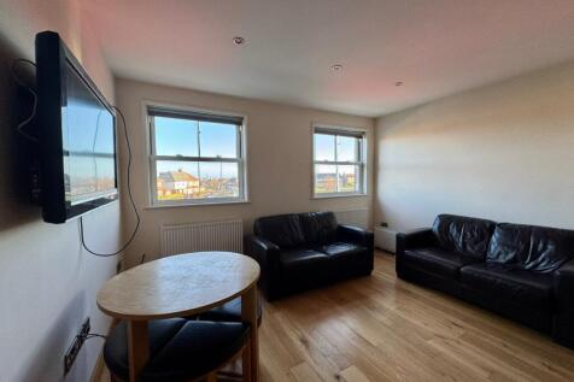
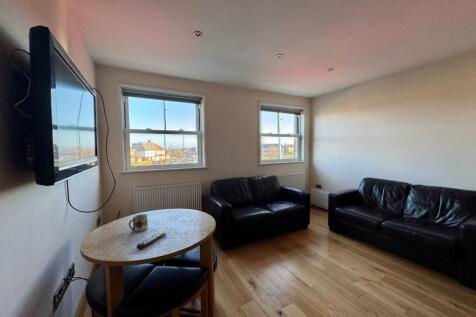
+ remote control (152, 239)
+ mug (139, 222)
